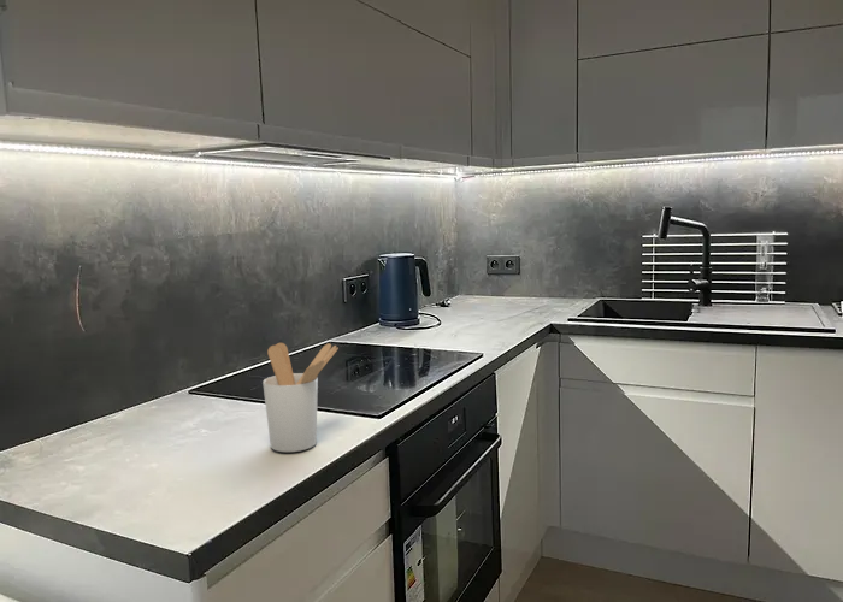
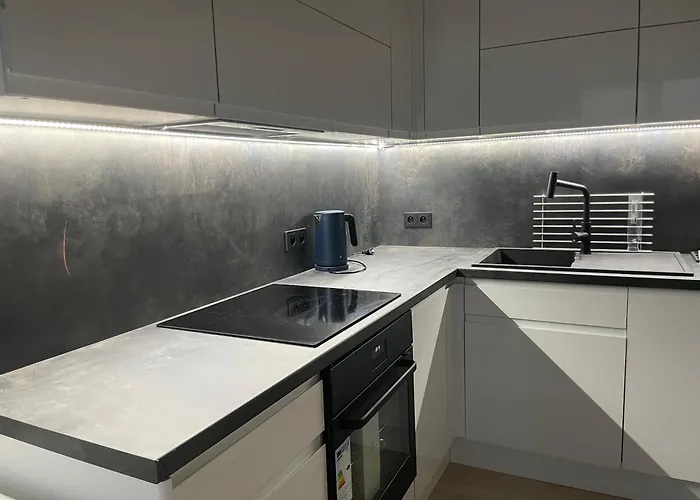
- utensil holder (303, 393)
